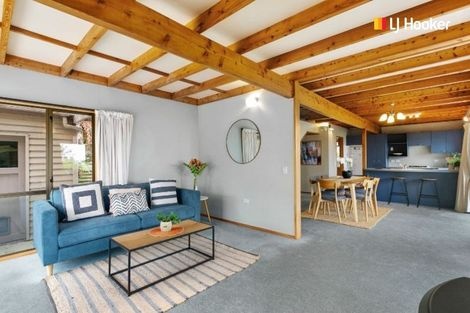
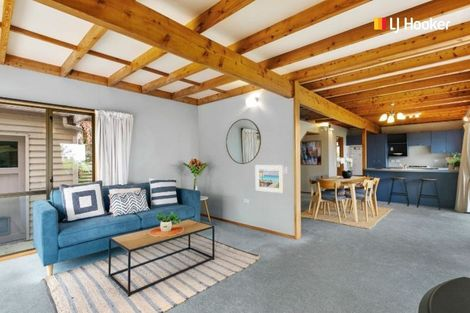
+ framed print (268, 178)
